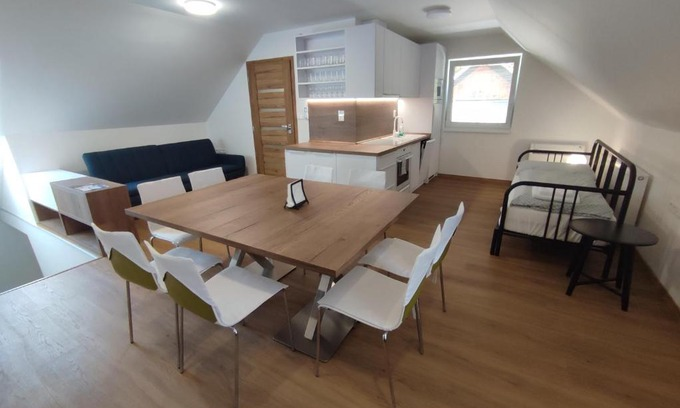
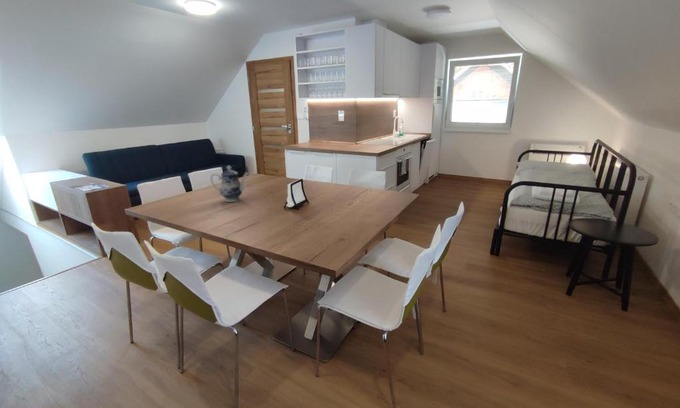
+ teapot (230, 183)
